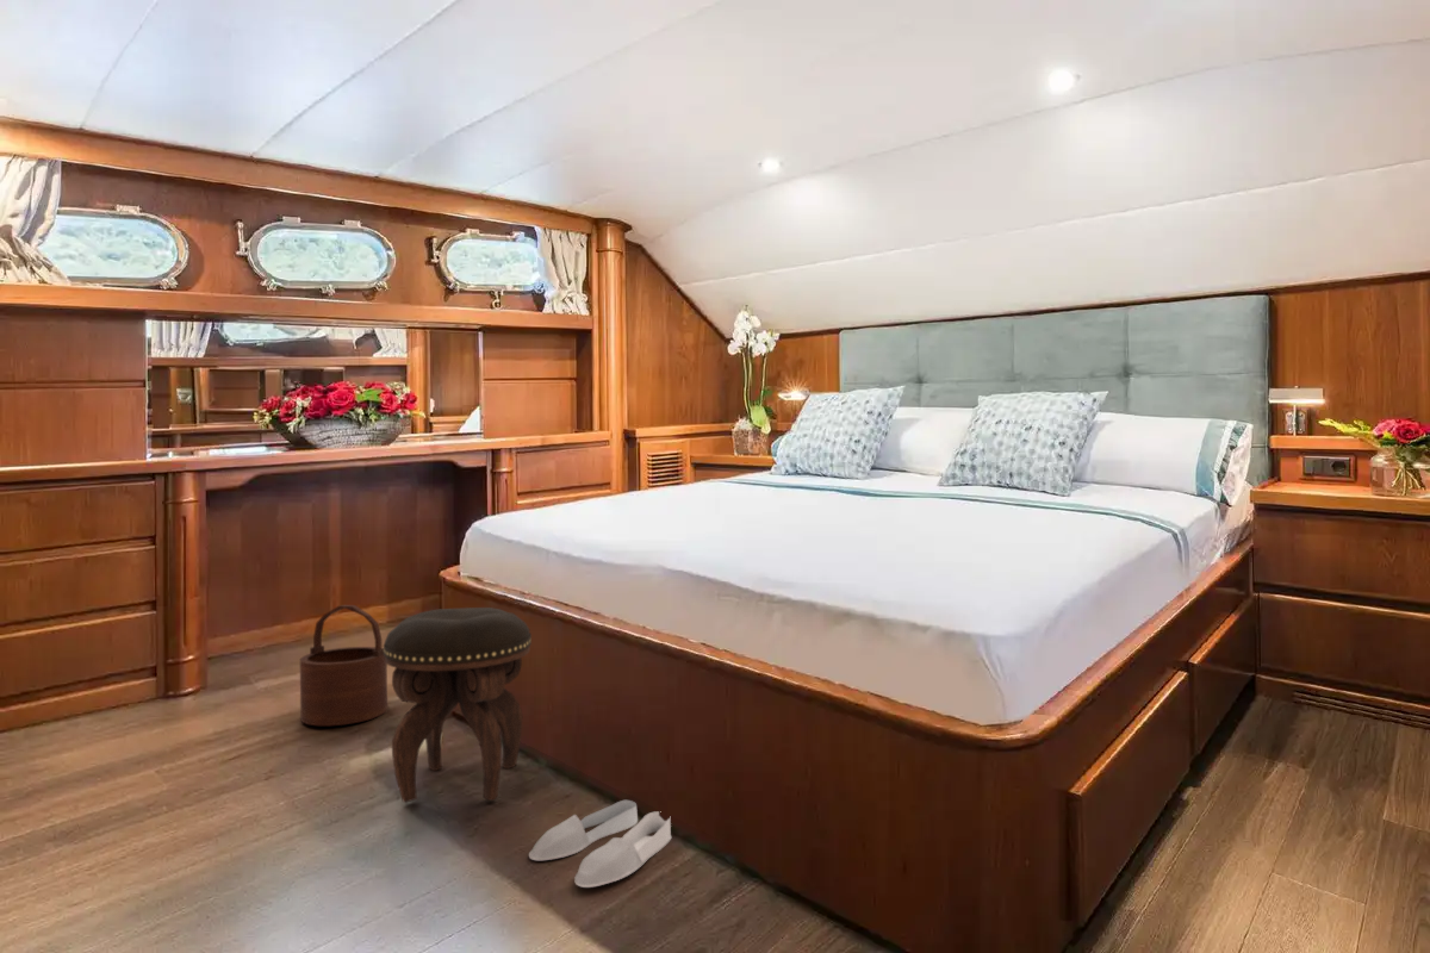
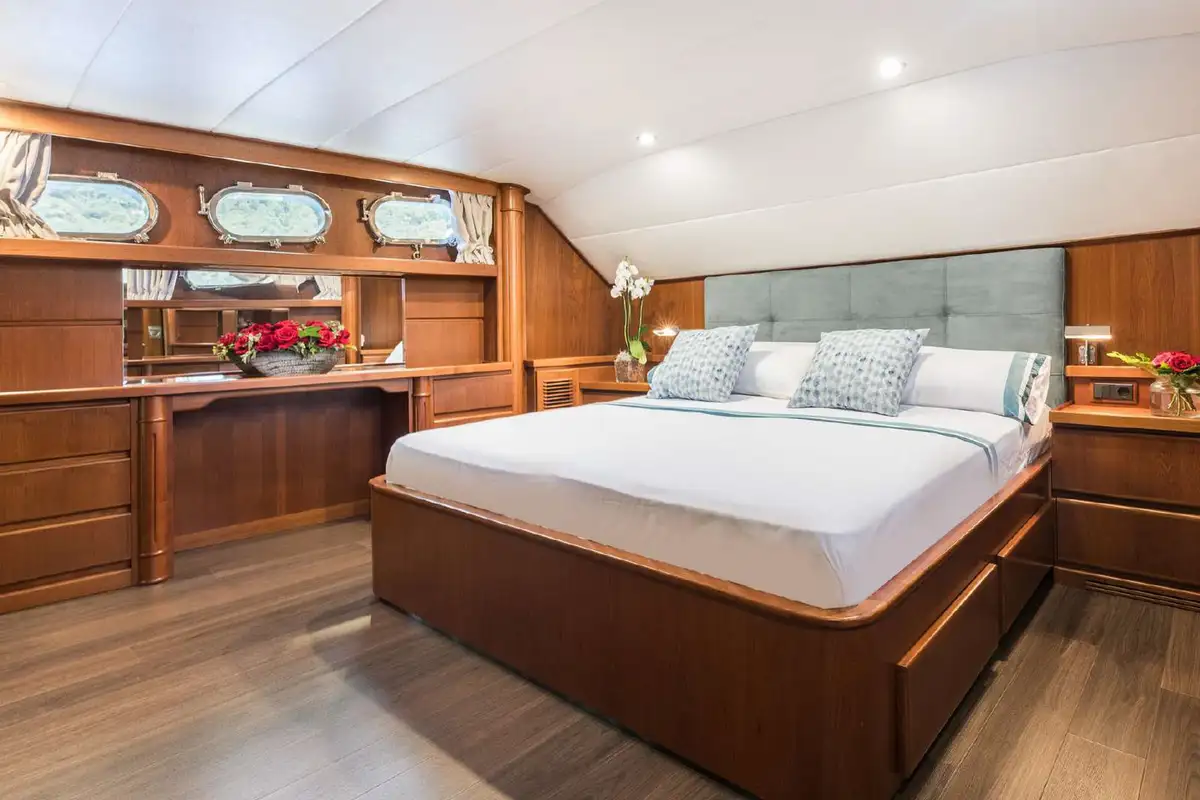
- slippers (605, 835)
- wooden bucket (343, 660)
- footstool (460, 698)
